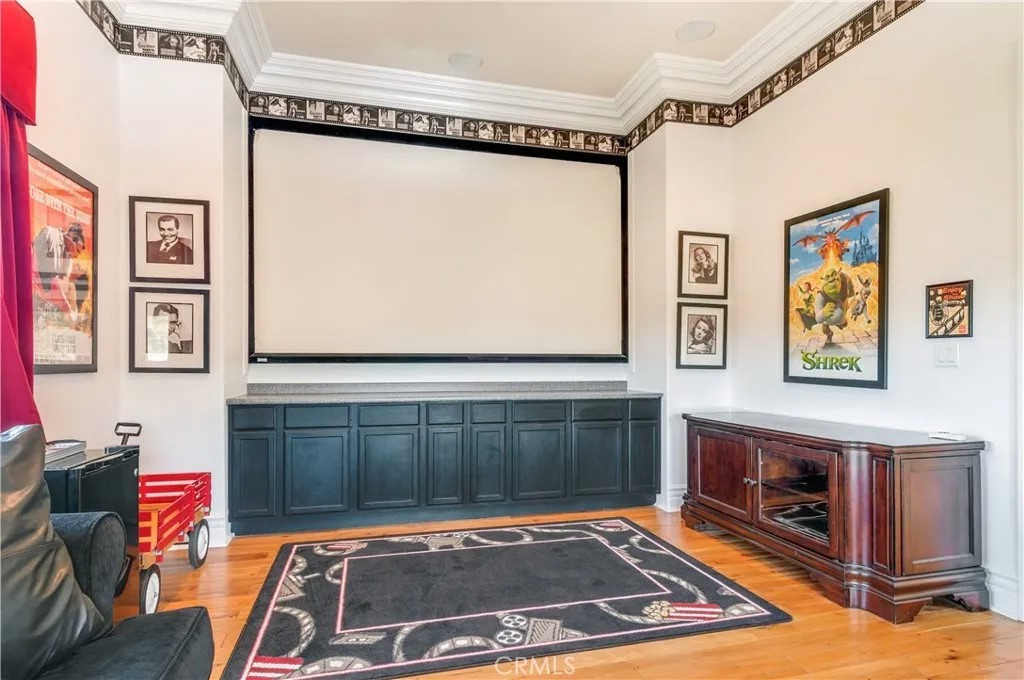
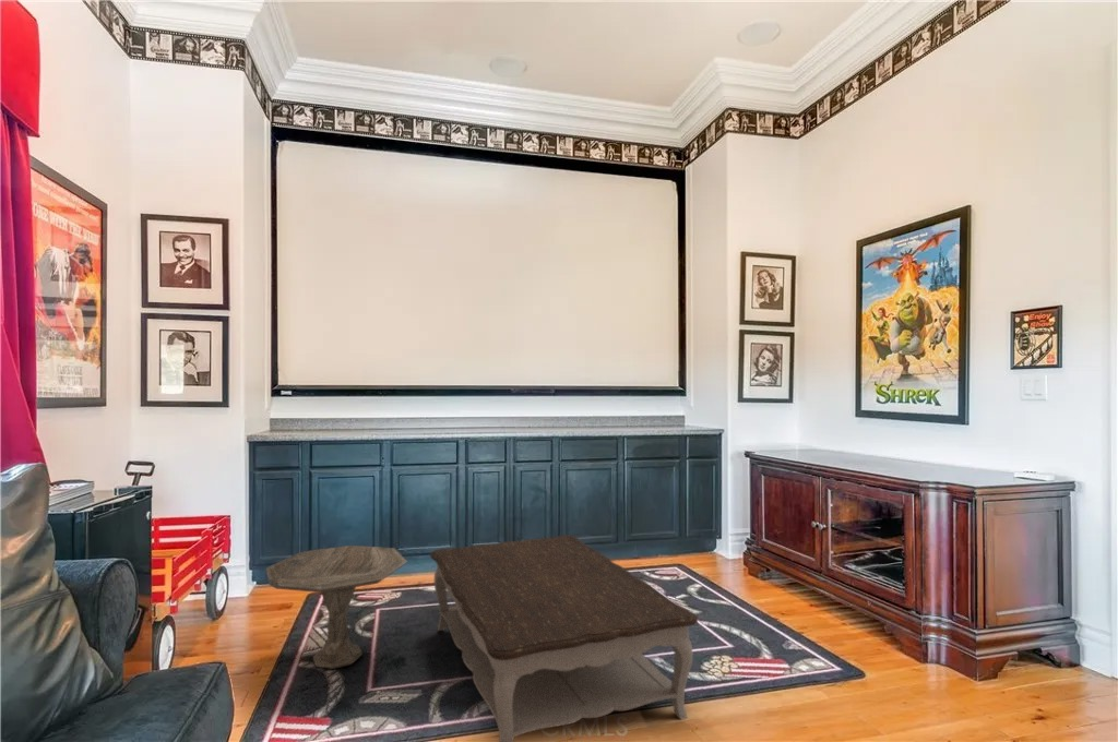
+ coffee table (544, 622)
+ side table (337, 608)
